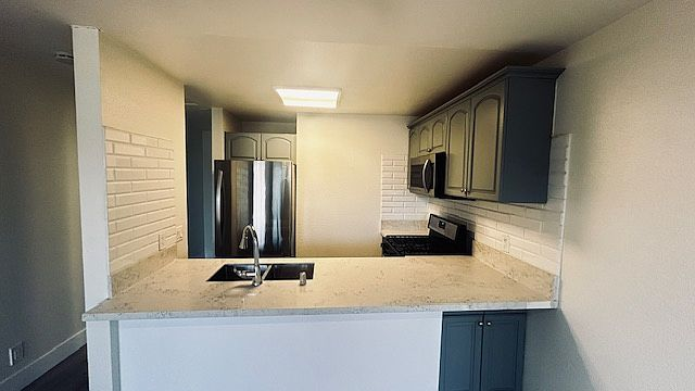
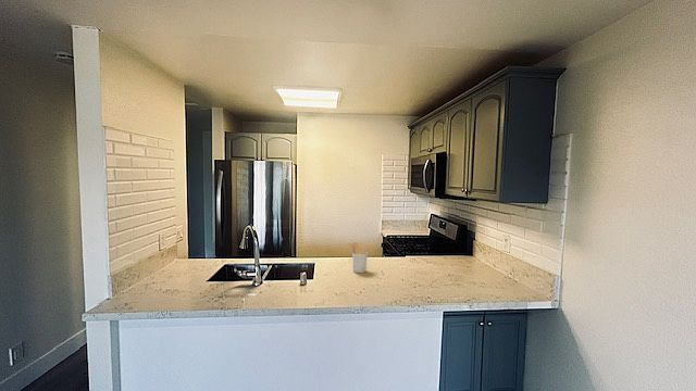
+ utensil holder (357, 256)
